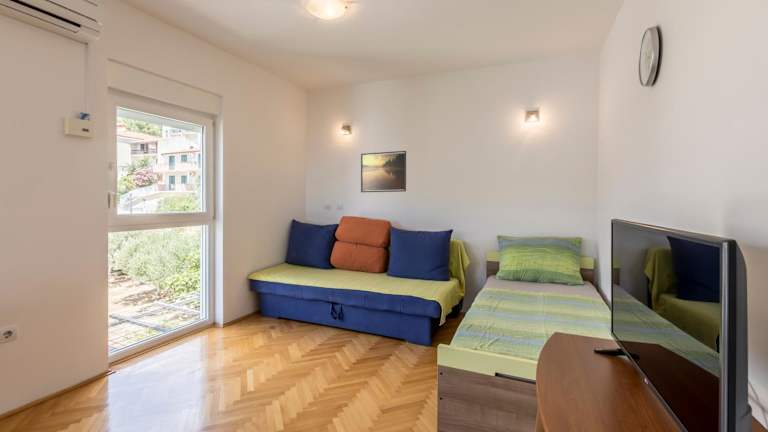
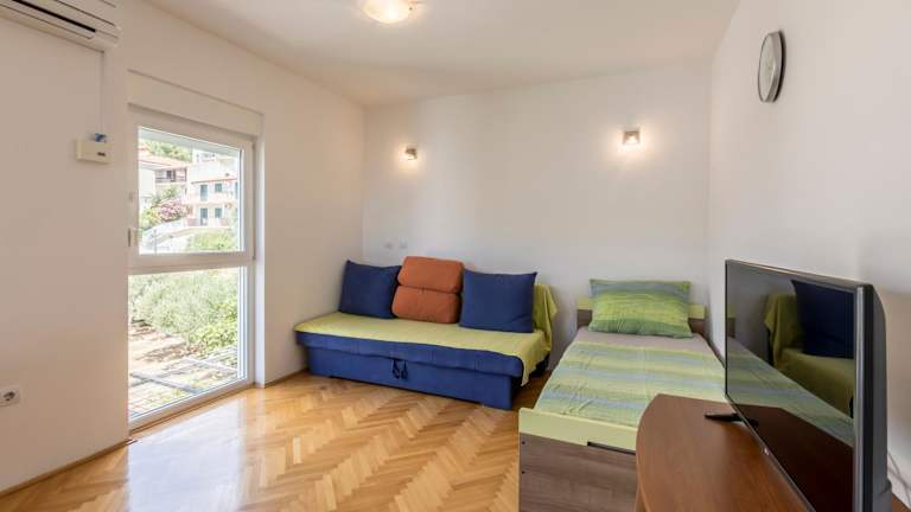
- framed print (383, 172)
